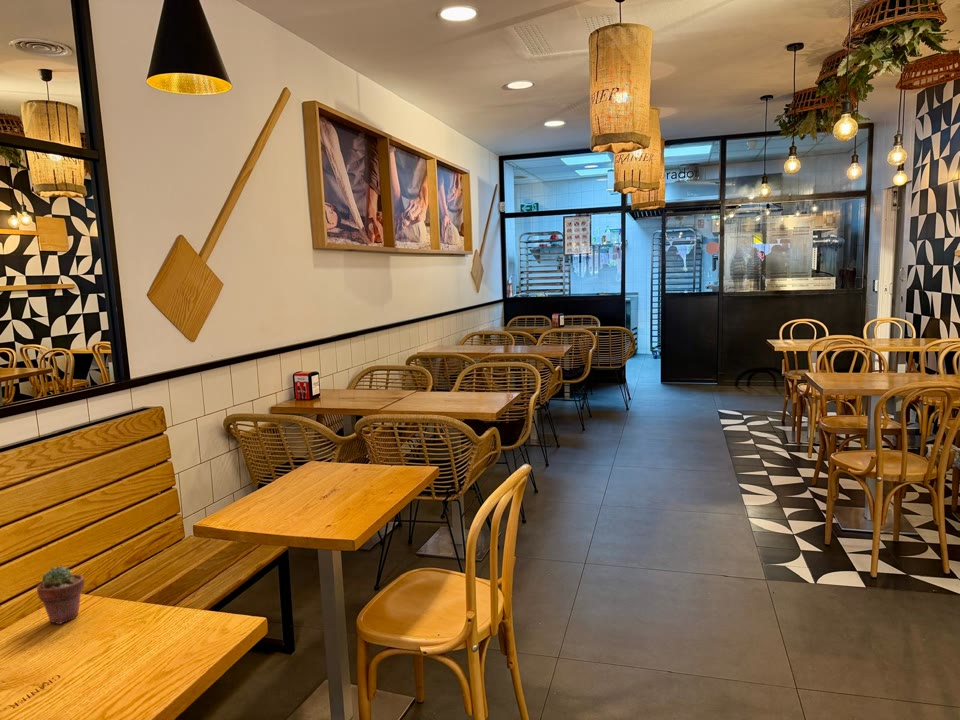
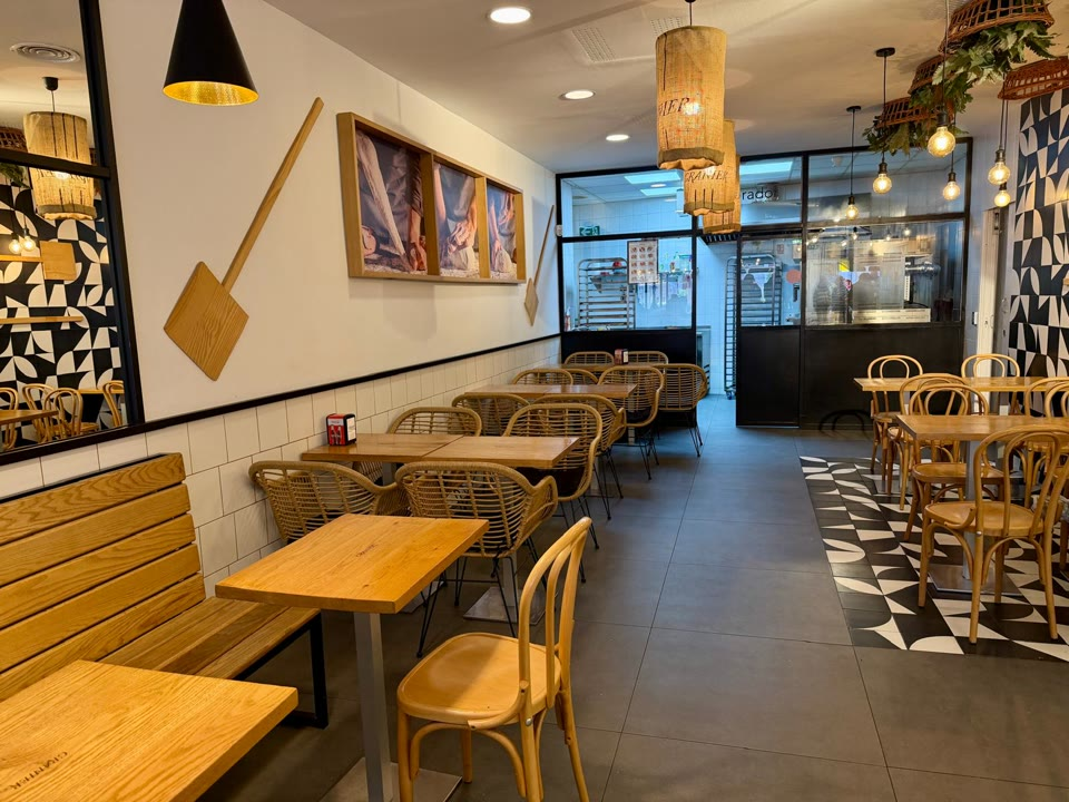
- potted succulent (61, 592)
